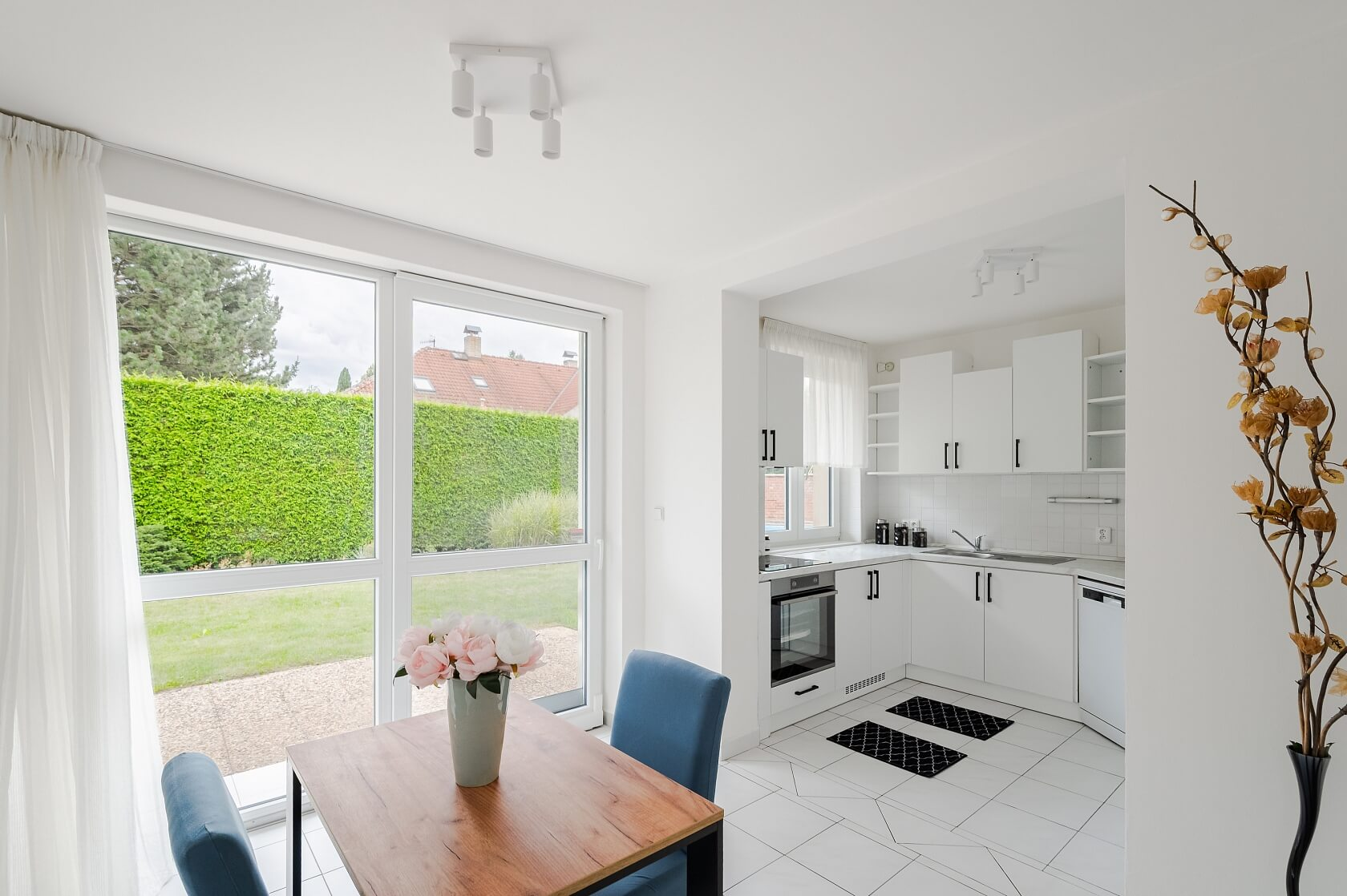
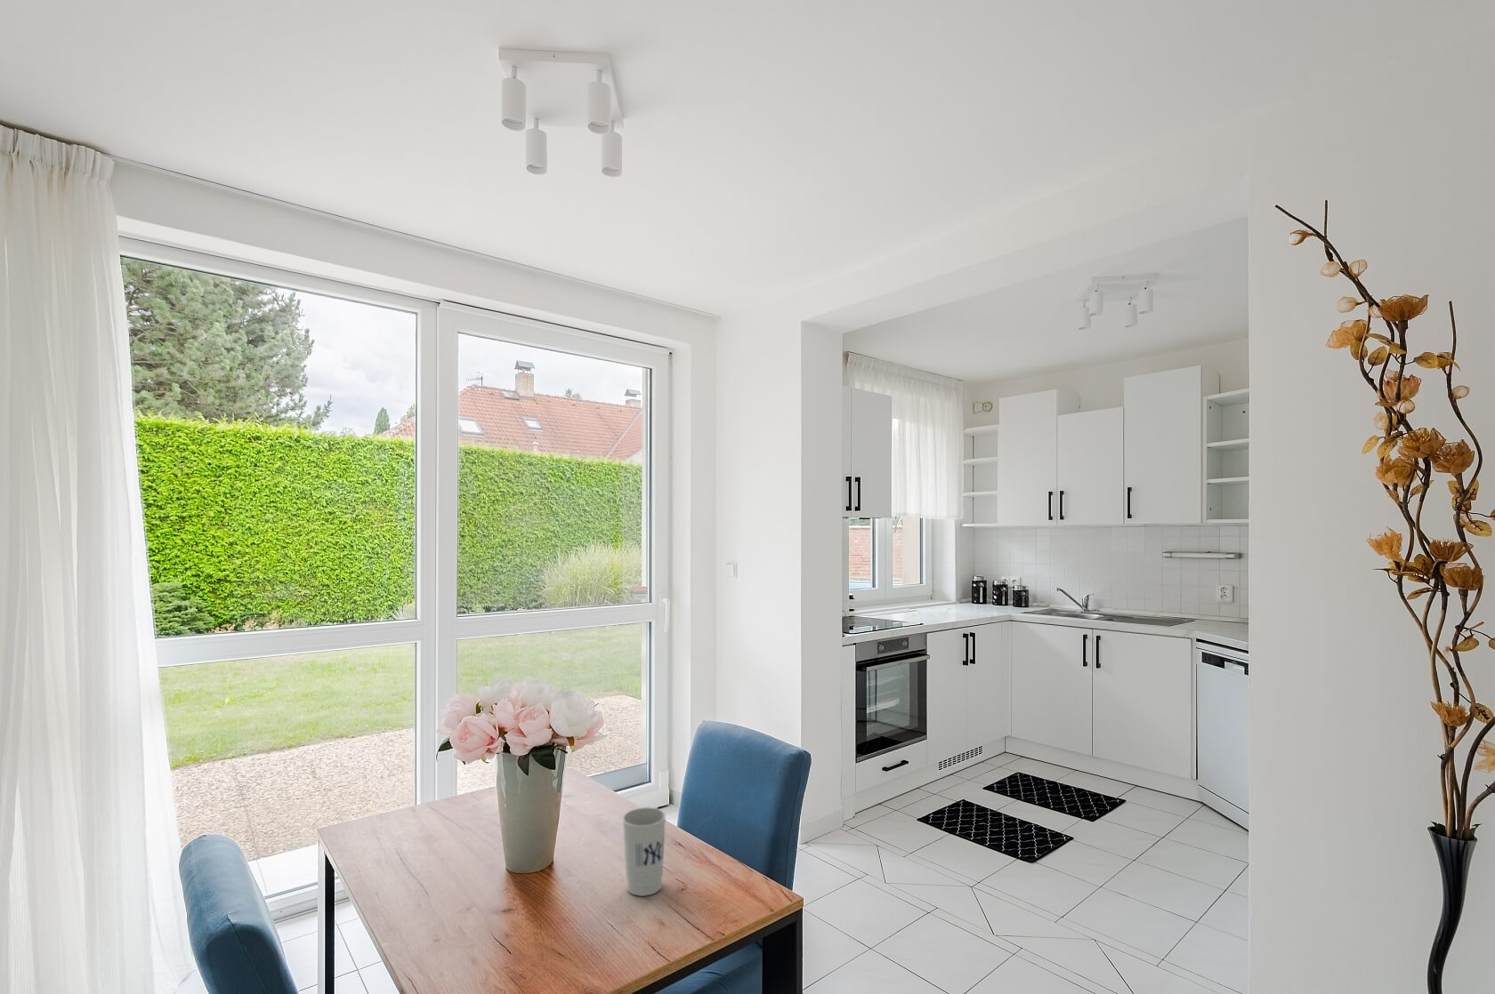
+ cup (644, 851)
